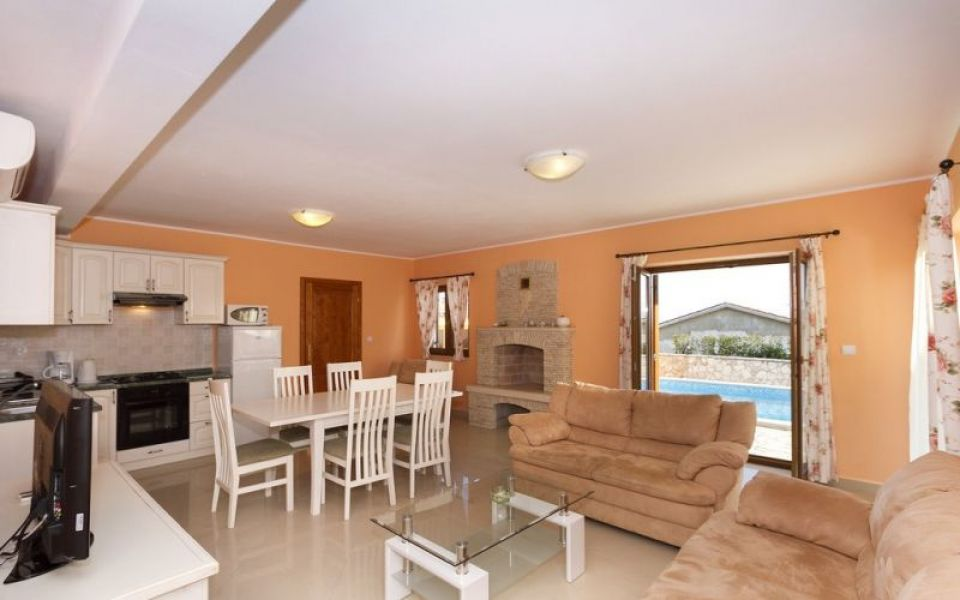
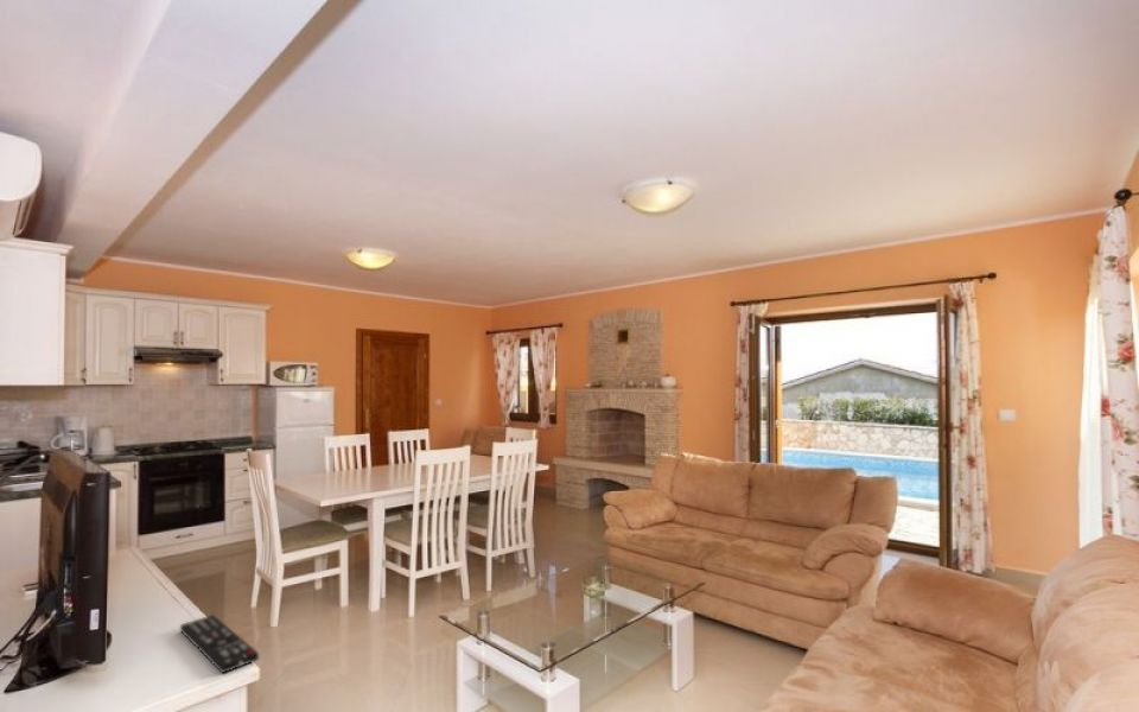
+ remote control (217, 640)
